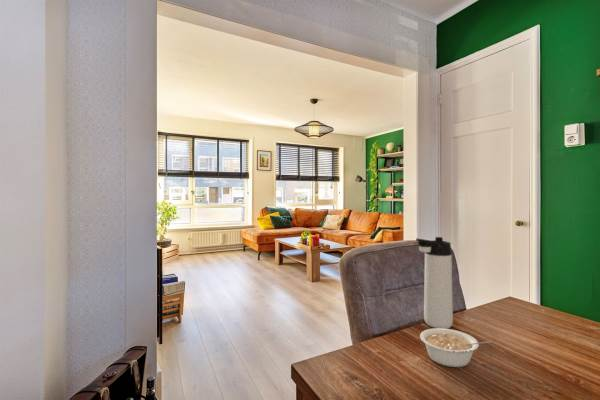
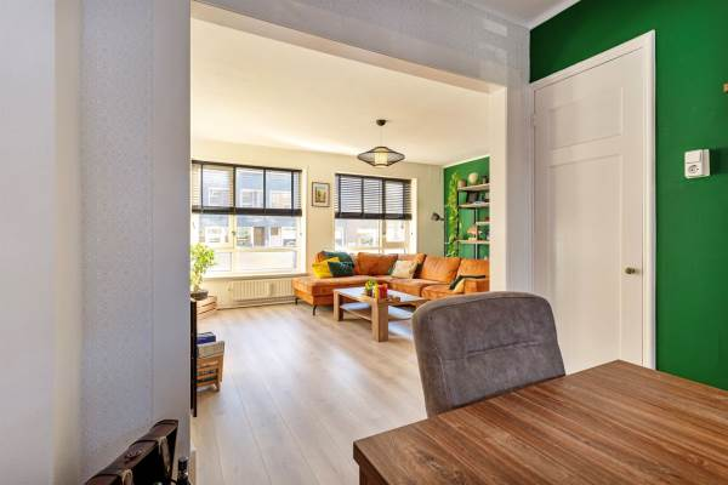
- thermos bottle (433, 281)
- legume (450, 346)
